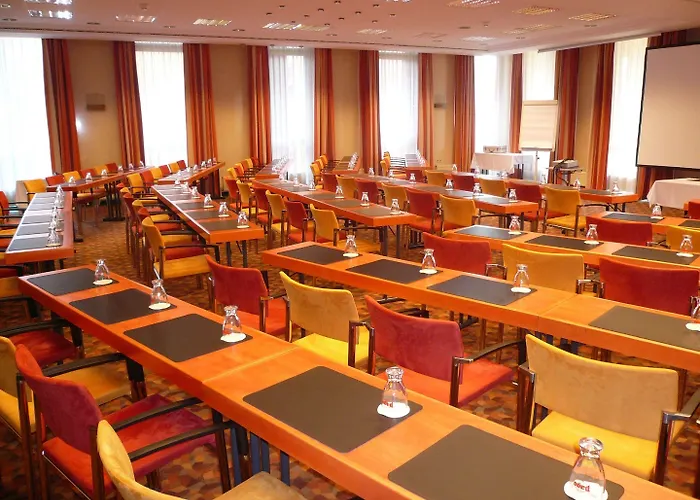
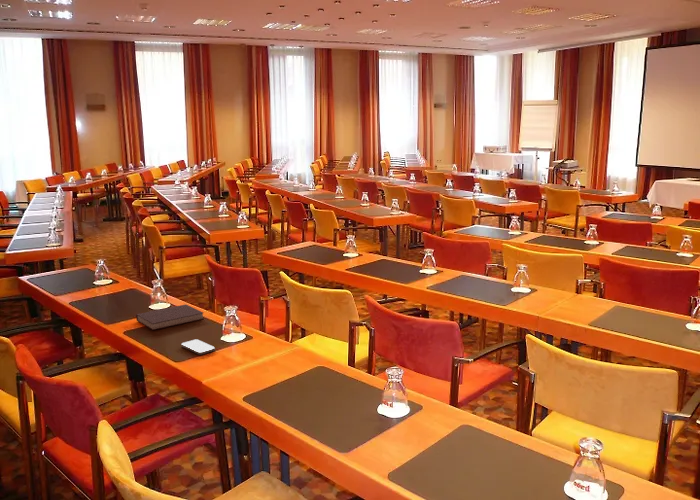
+ smartphone (198, 346)
+ notebook (170, 316)
